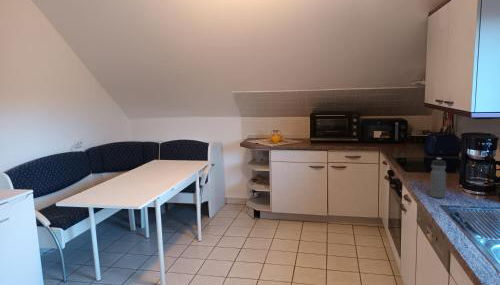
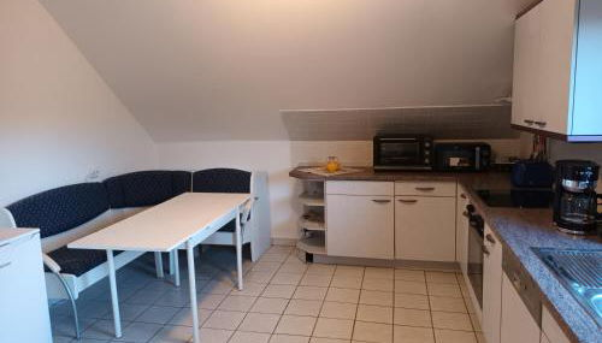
- water bottle (438, 177)
